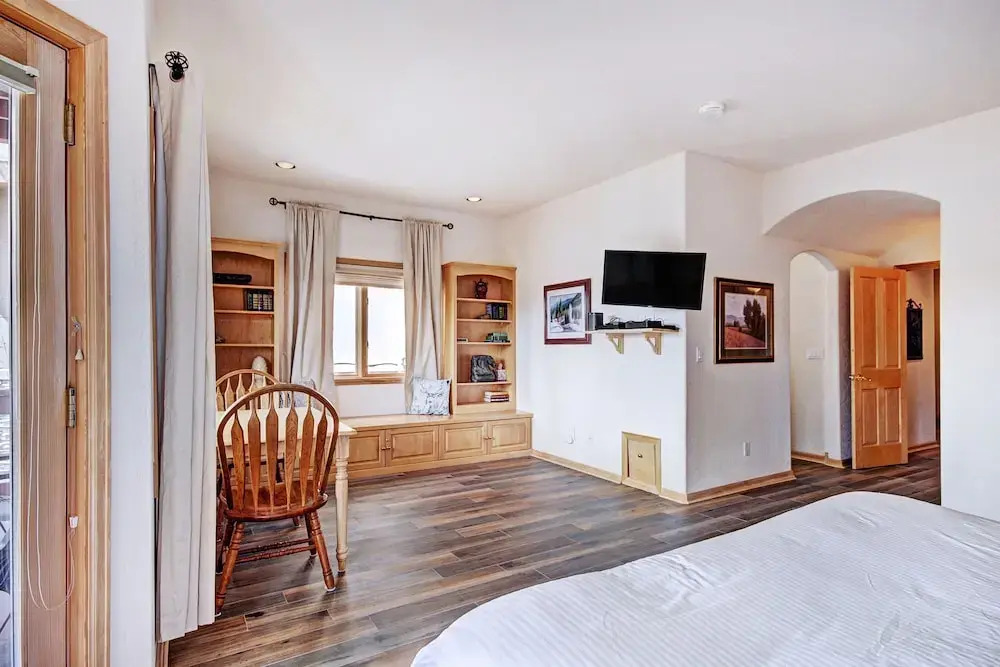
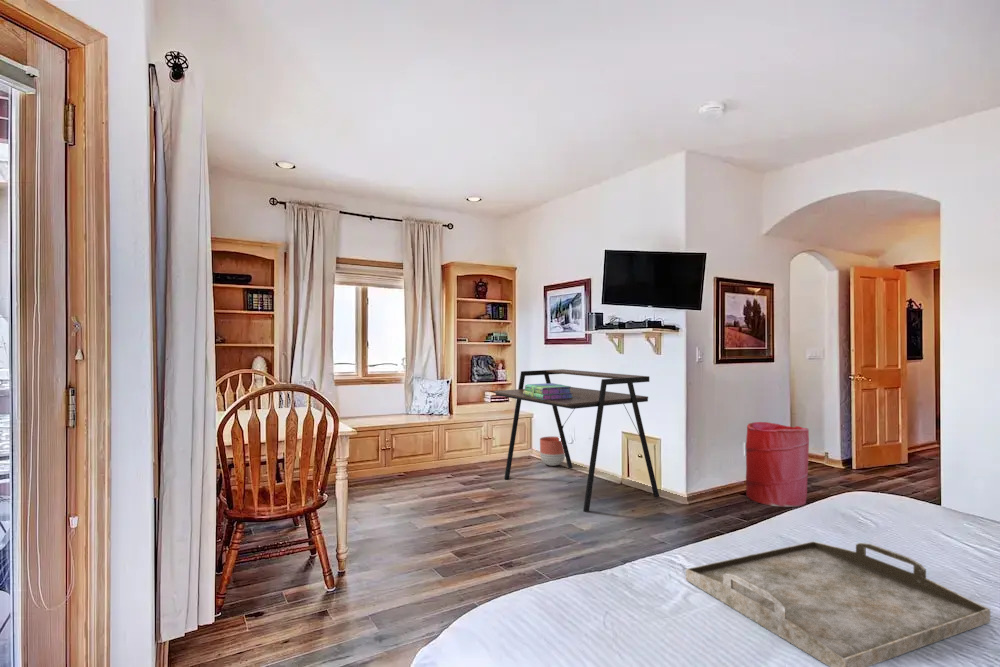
+ serving tray (825, 582)
+ desk (563, 432)
+ laundry hamper (776, 461)
+ planter (552, 451)
+ stack of books (547, 390)
